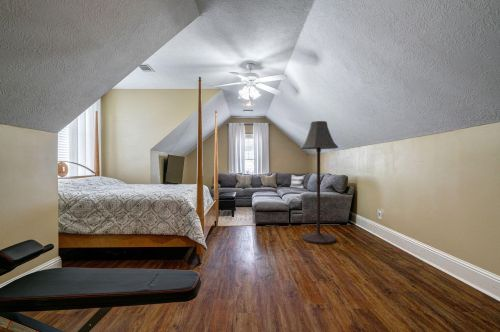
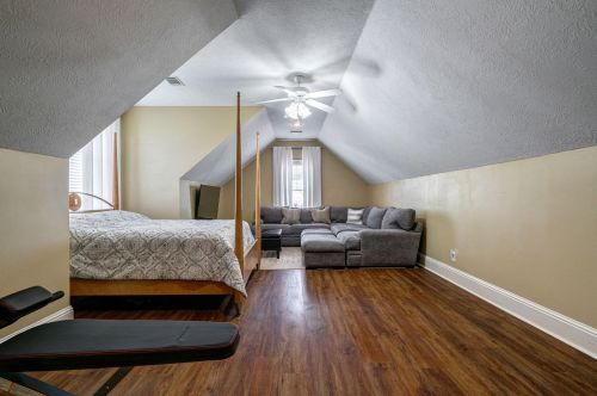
- floor lamp (318, 180)
